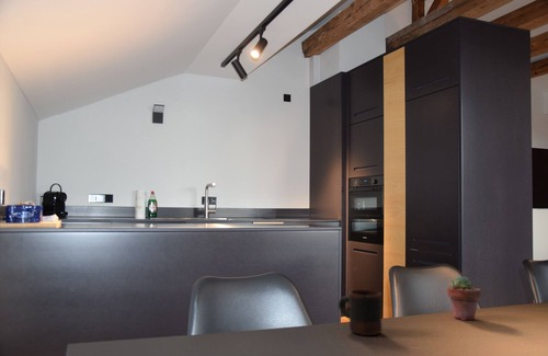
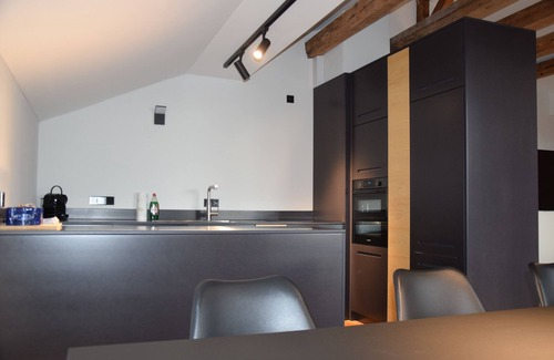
- mug (358, 311)
- potted succulent (464, 296)
